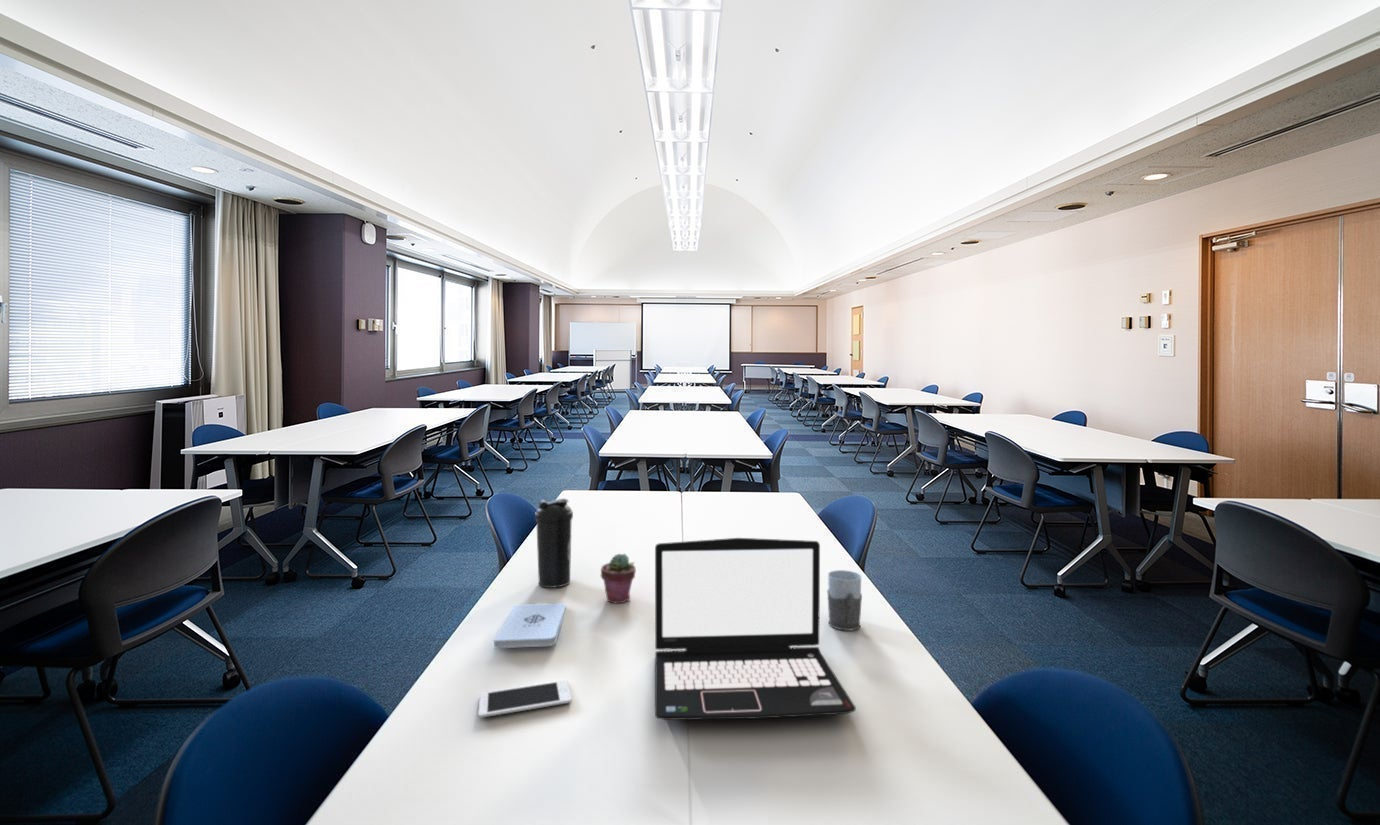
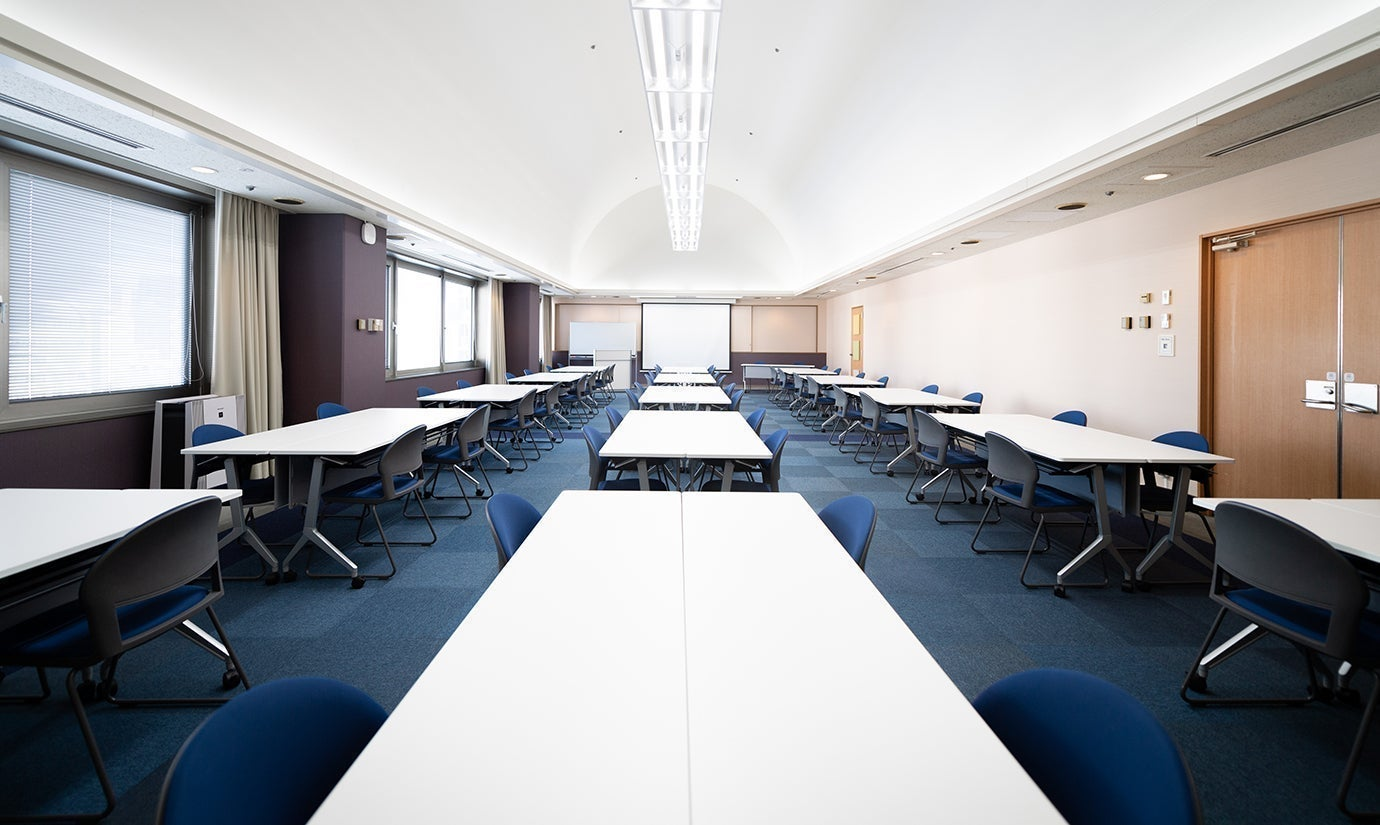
- laptop (746, 621)
- notepad (533, 623)
- mug (846, 602)
- cell phone (525, 698)
- water bottle (554, 541)
- potted succulent (618, 576)
